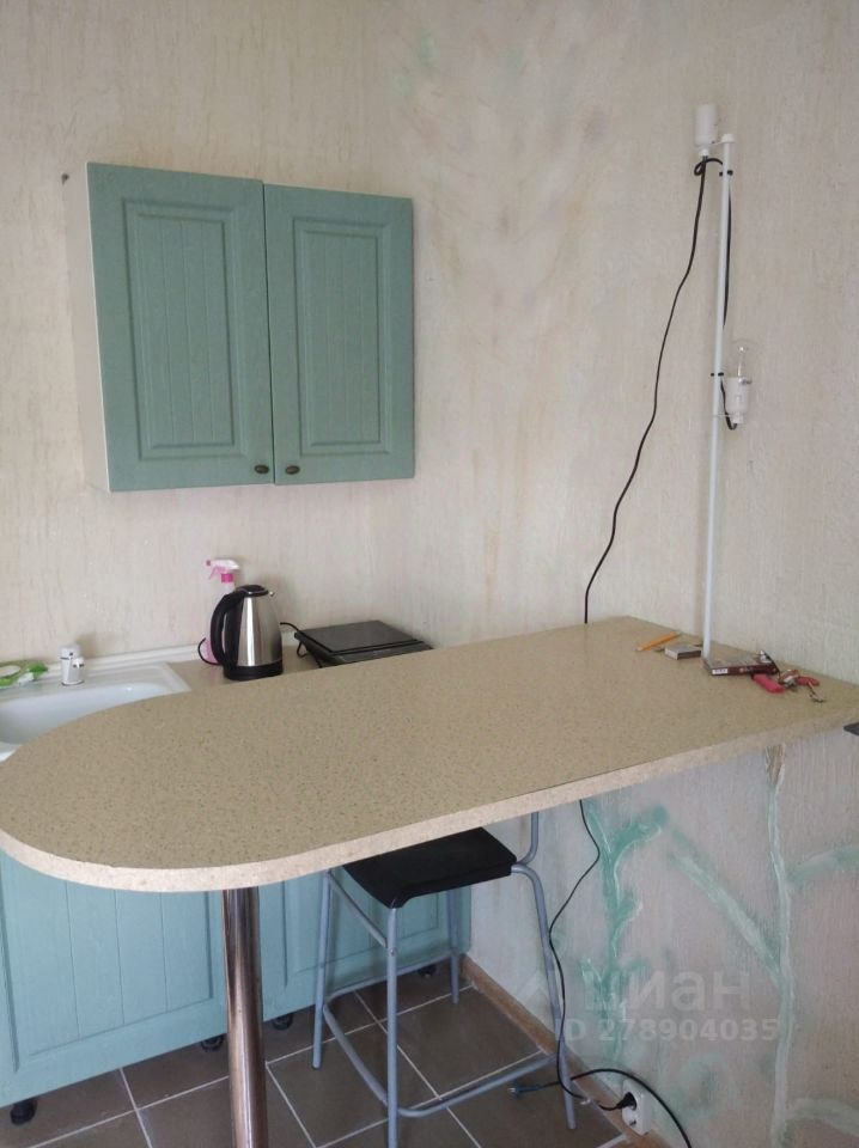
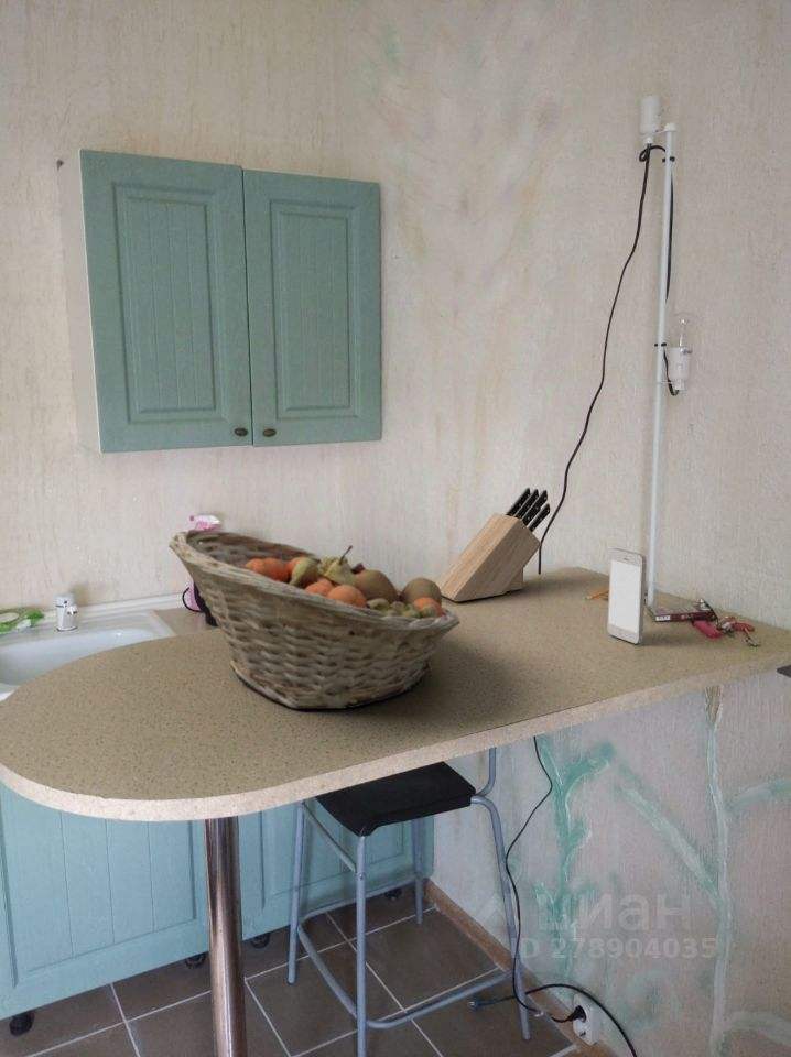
+ smartphone (626, 595)
+ knife block (495, 541)
+ fruit basket (312, 601)
